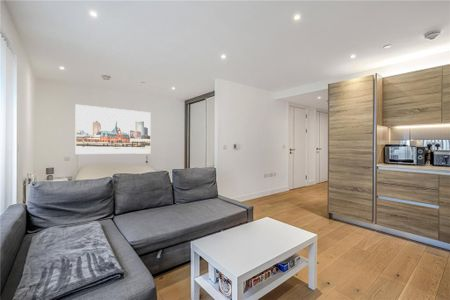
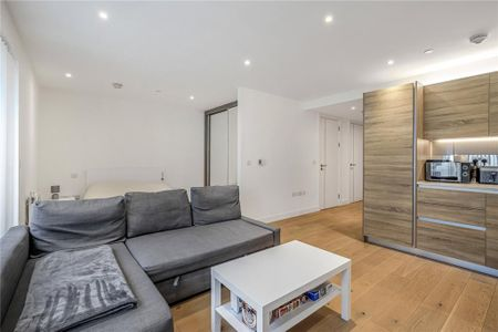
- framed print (116, 131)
